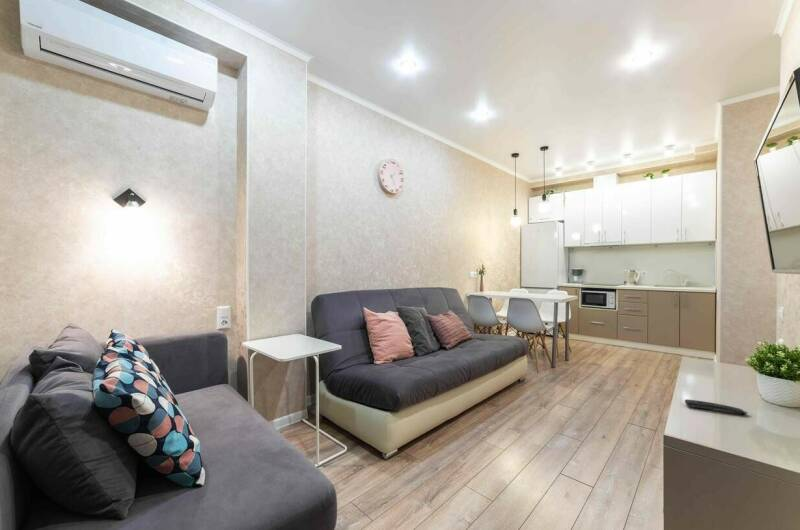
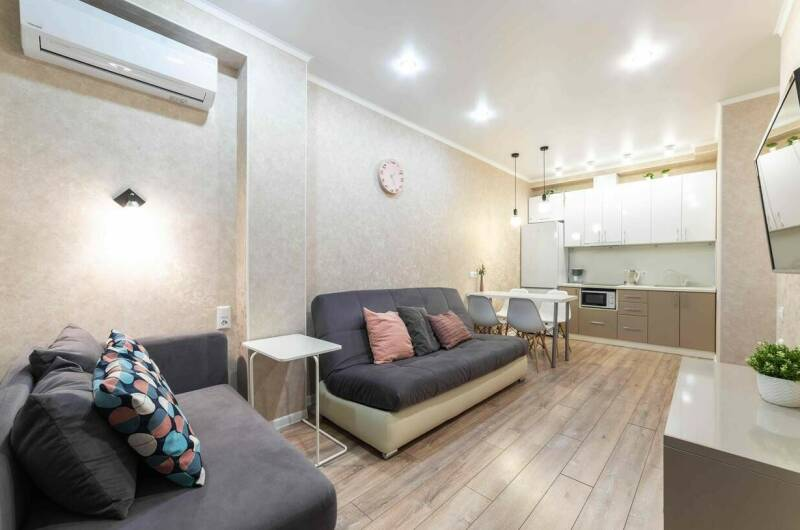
- remote control (715, 406)
